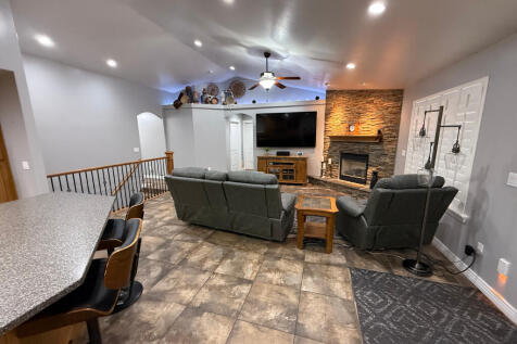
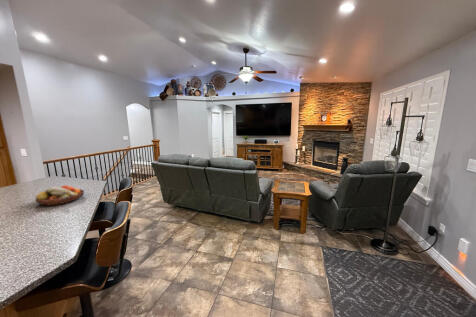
+ fruit bowl (61, 192)
